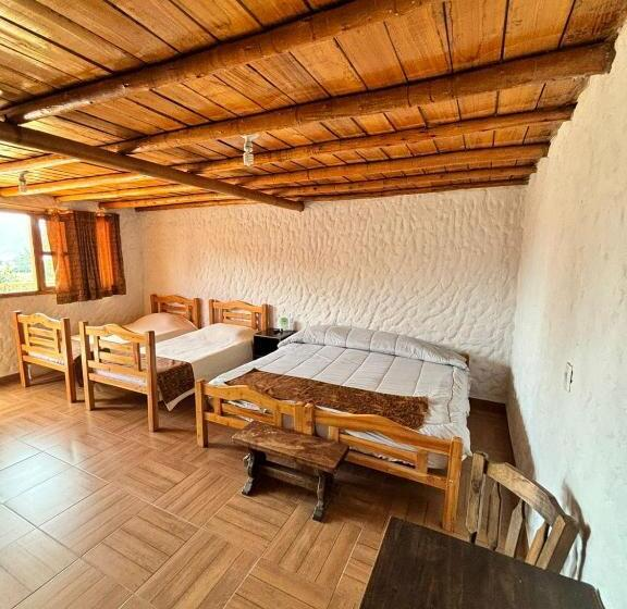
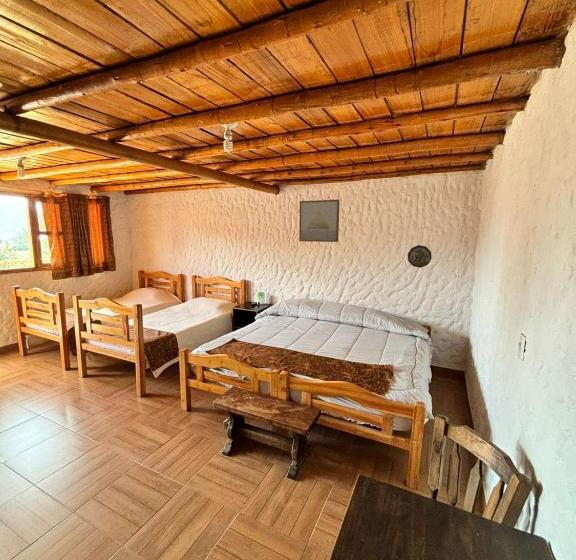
+ wall art (318, 221)
+ decorative plate (419, 256)
